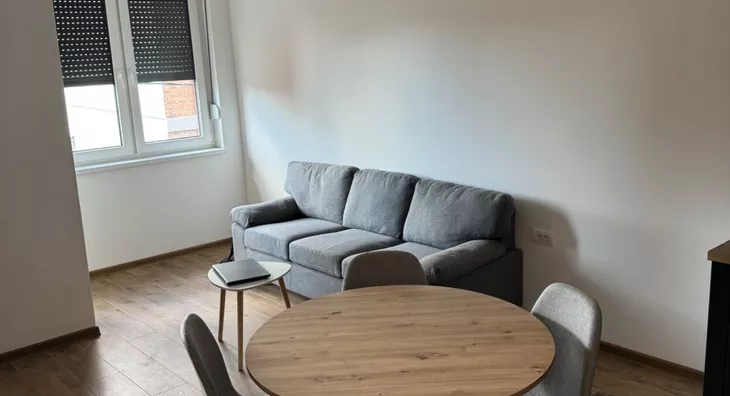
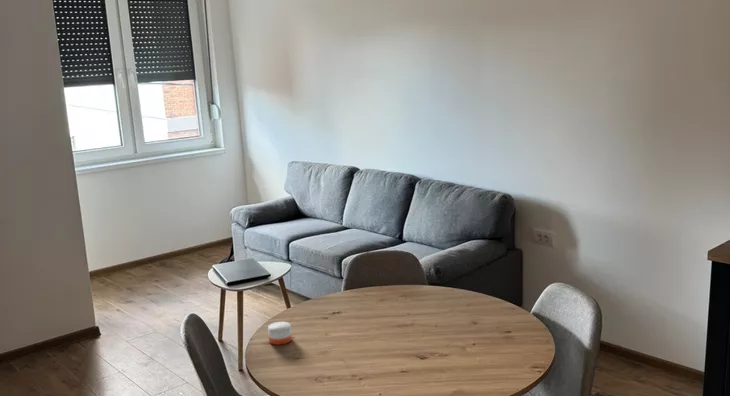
+ candle (279, 325)
